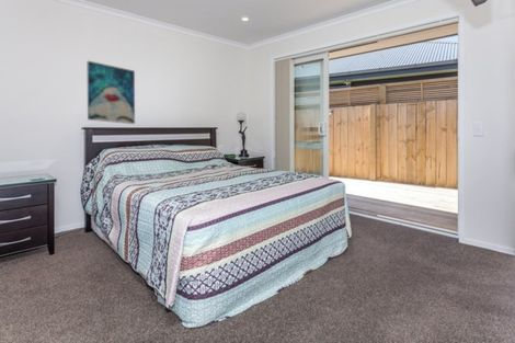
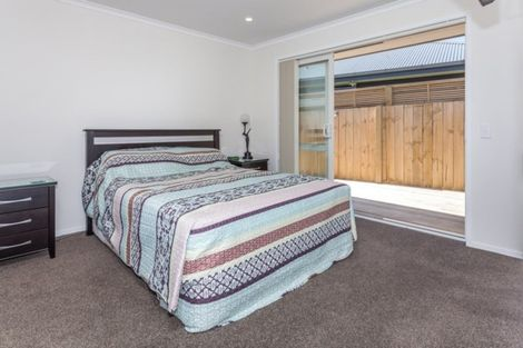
- wall art (112, 93)
